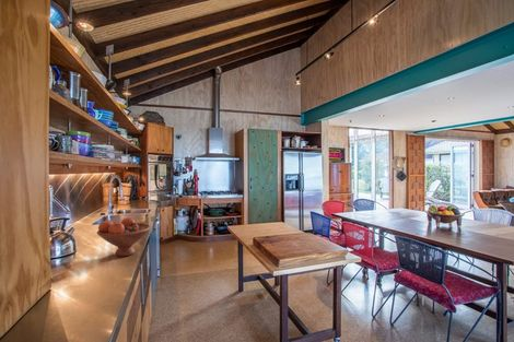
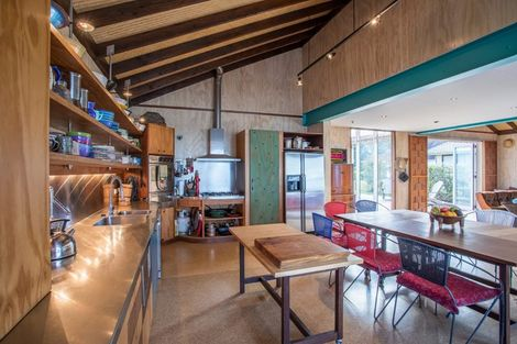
- fruit bowl (125, 236)
